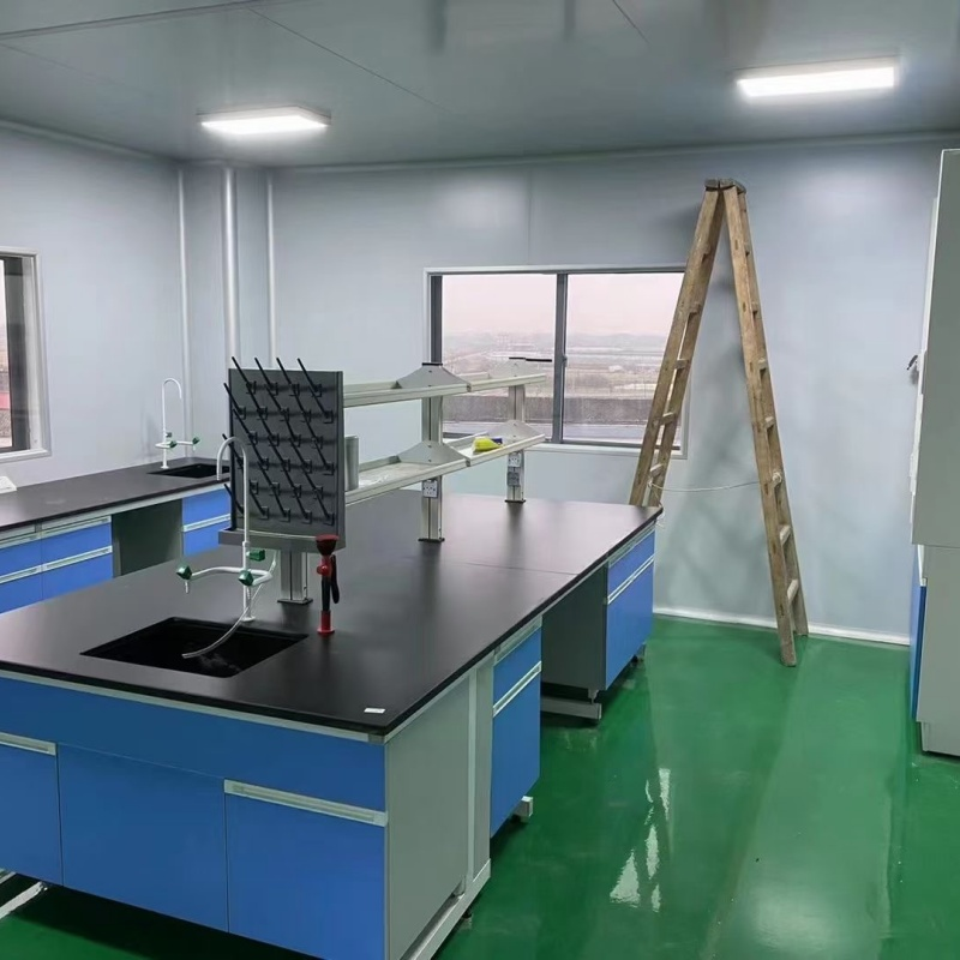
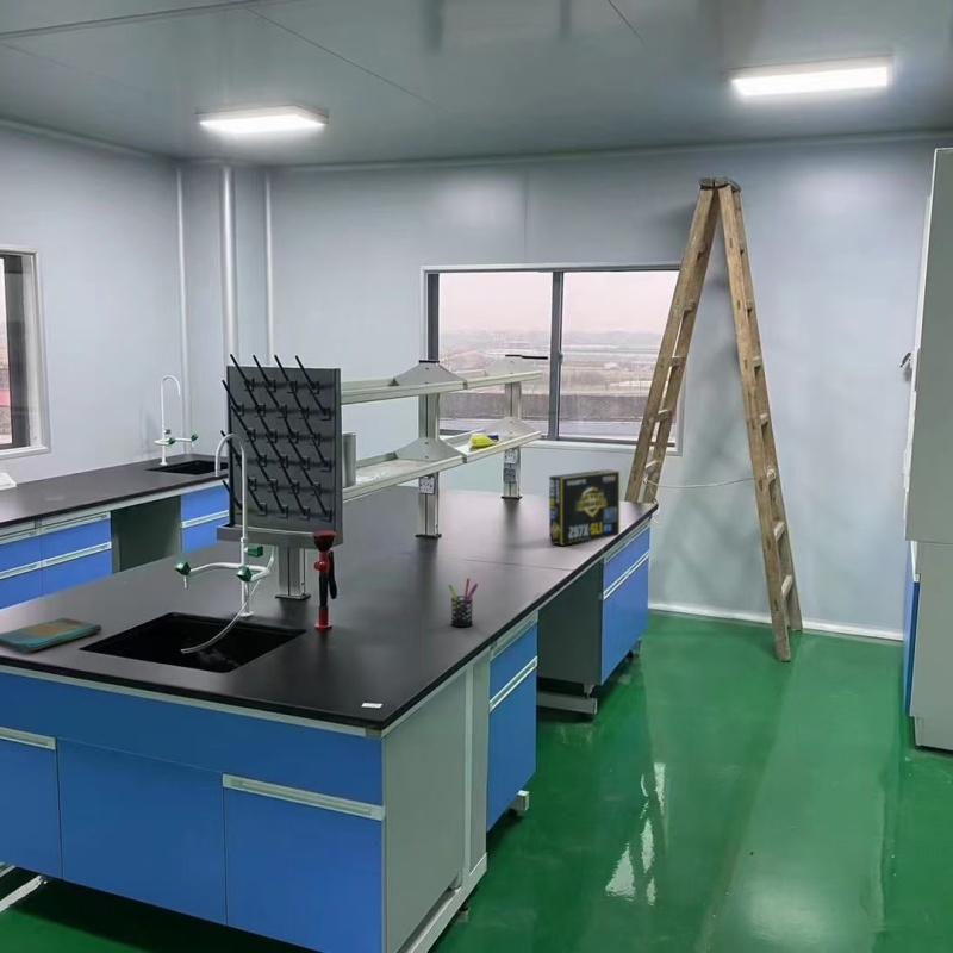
+ pen holder (460, 600)
+ box (585, 506)
+ dish towel (44, 633)
